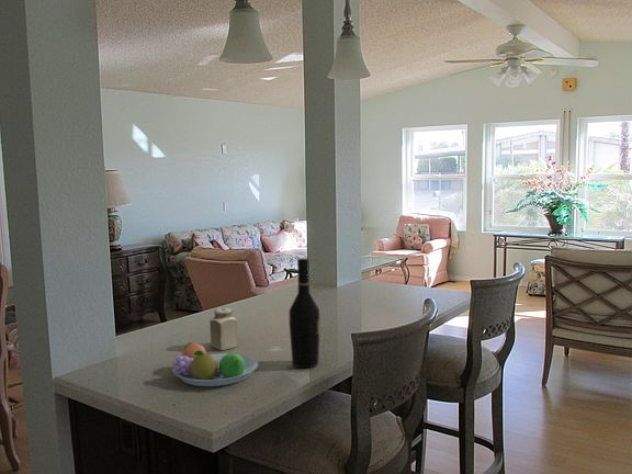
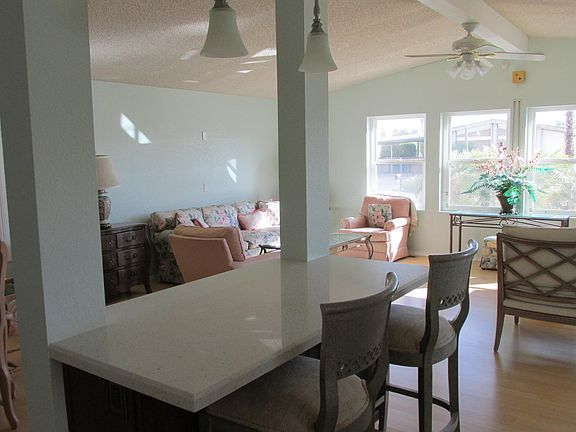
- salt shaker (223, 327)
- wine bottle (304, 312)
- fruit bowl (215, 359)
